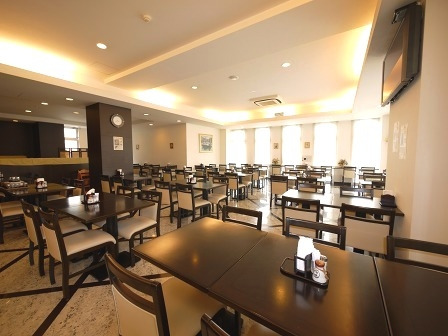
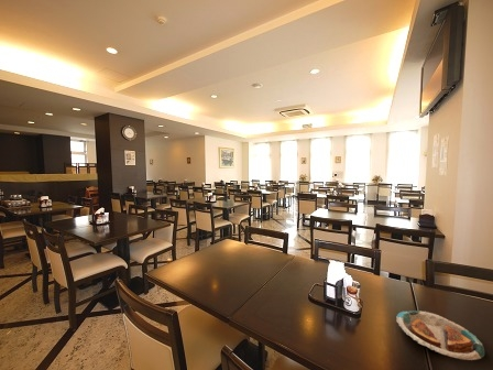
+ plate (437, 331)
